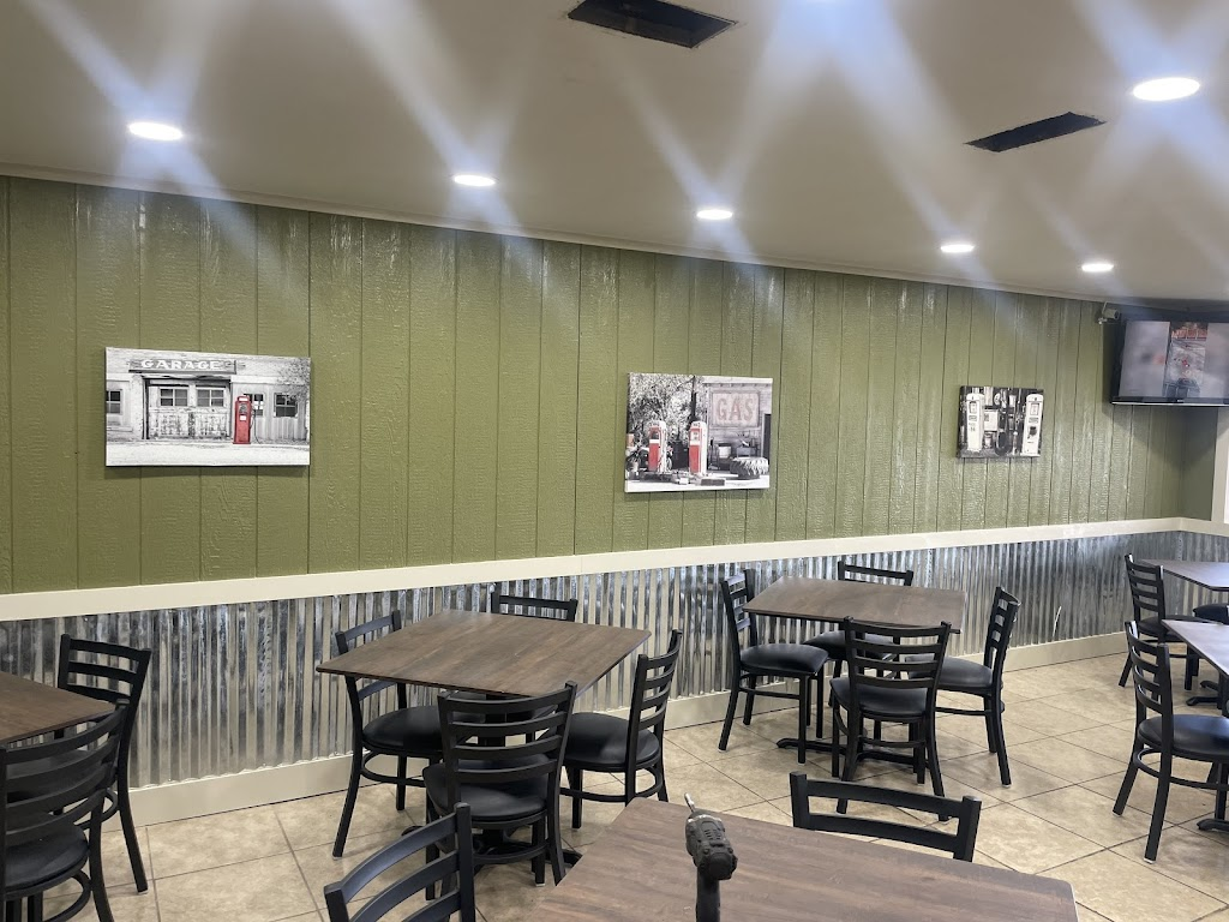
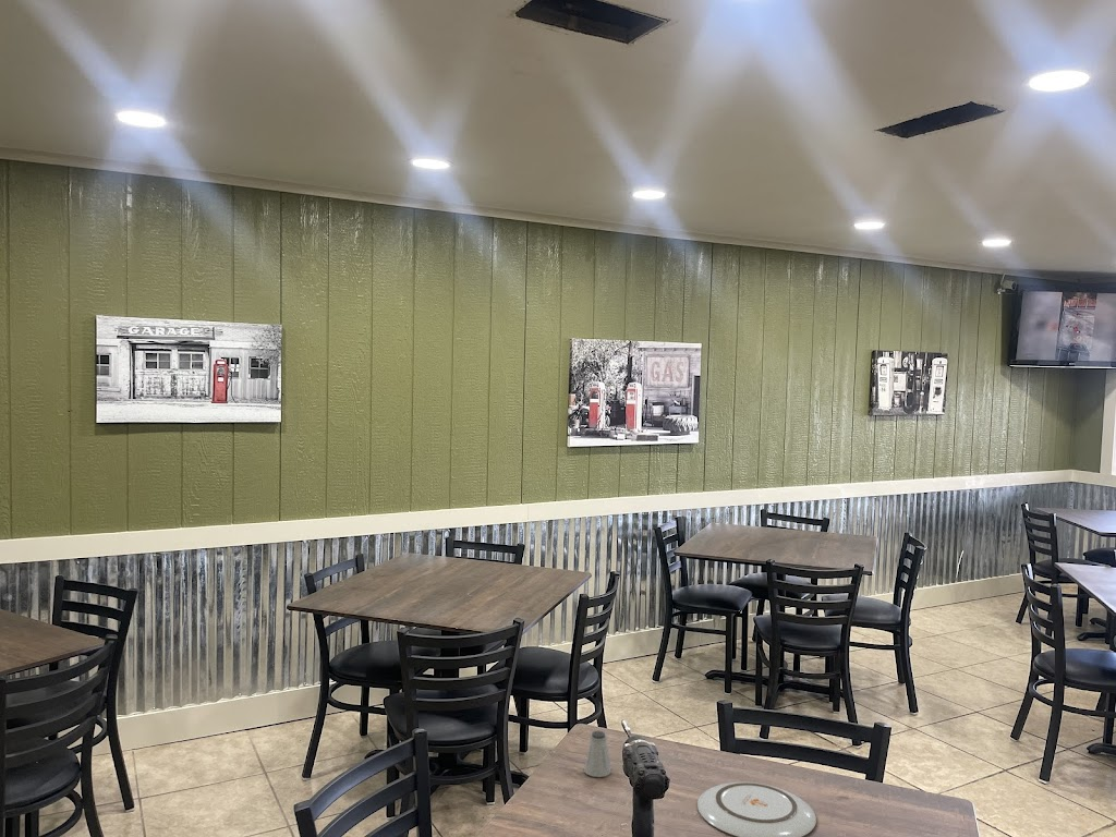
+ saltshaker (597, 752)
+ plate (755, 805)
